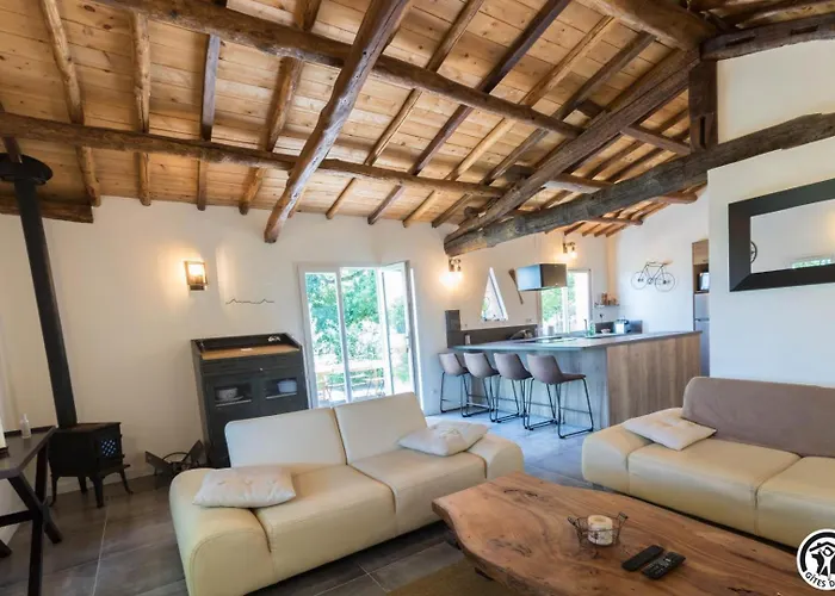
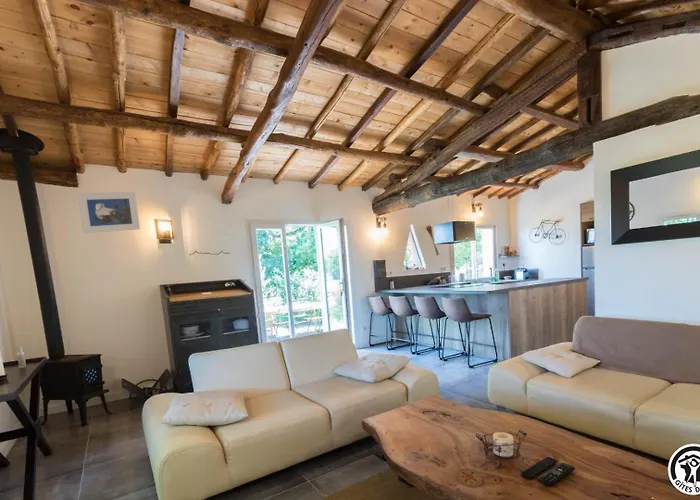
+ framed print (110, 212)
+ coaster (469, 477)
